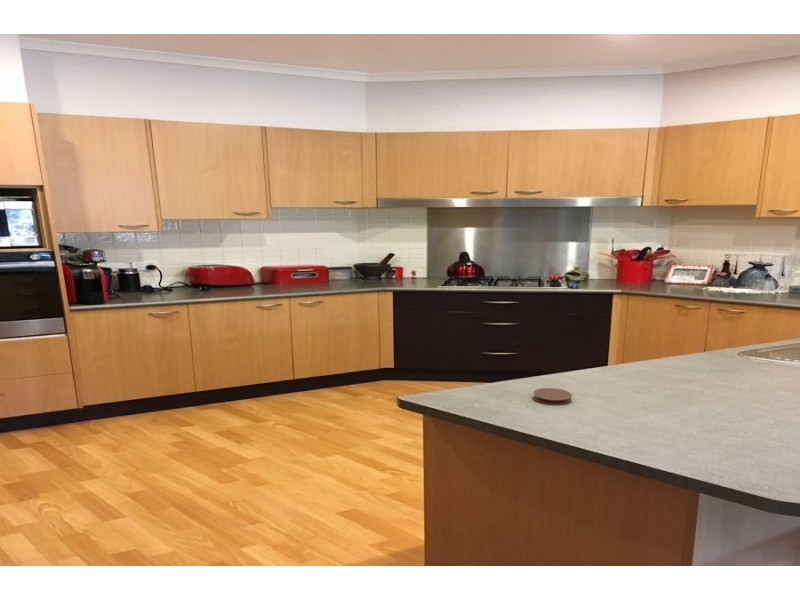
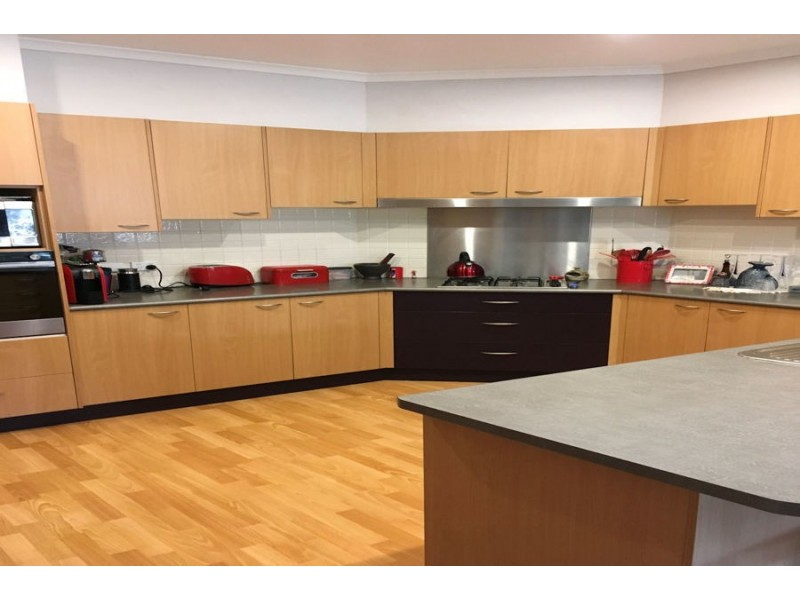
- coaster (552, 396)
